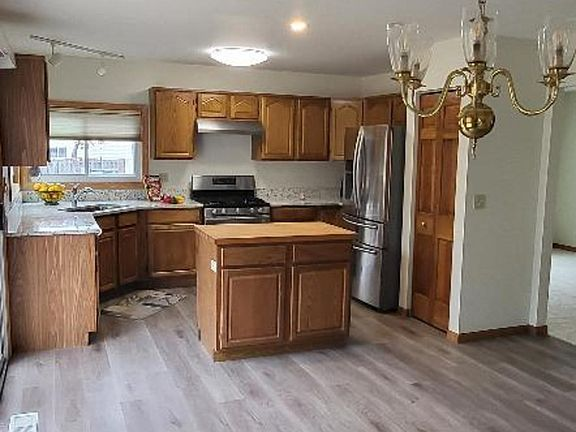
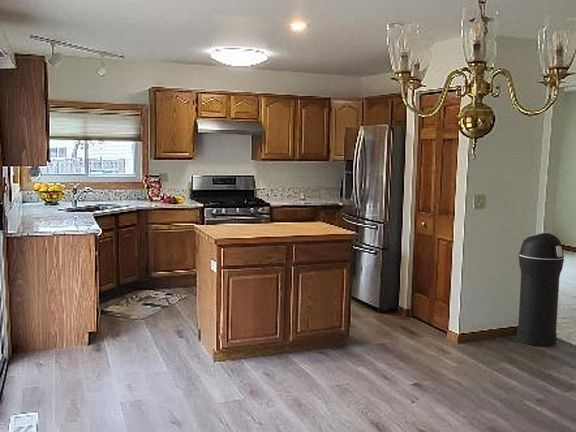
+ trash can (540, 287)
